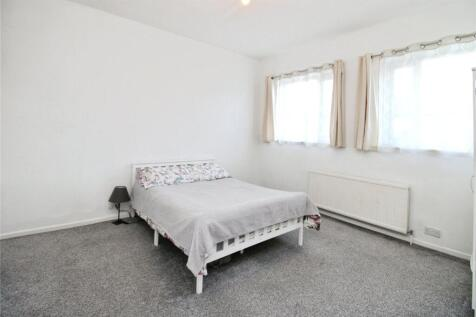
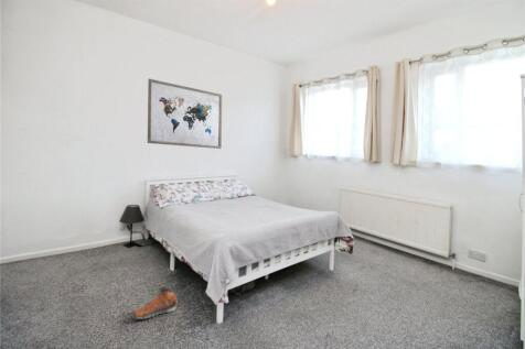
+ sneaker (154, 301)
+ wall art (188, 117)
